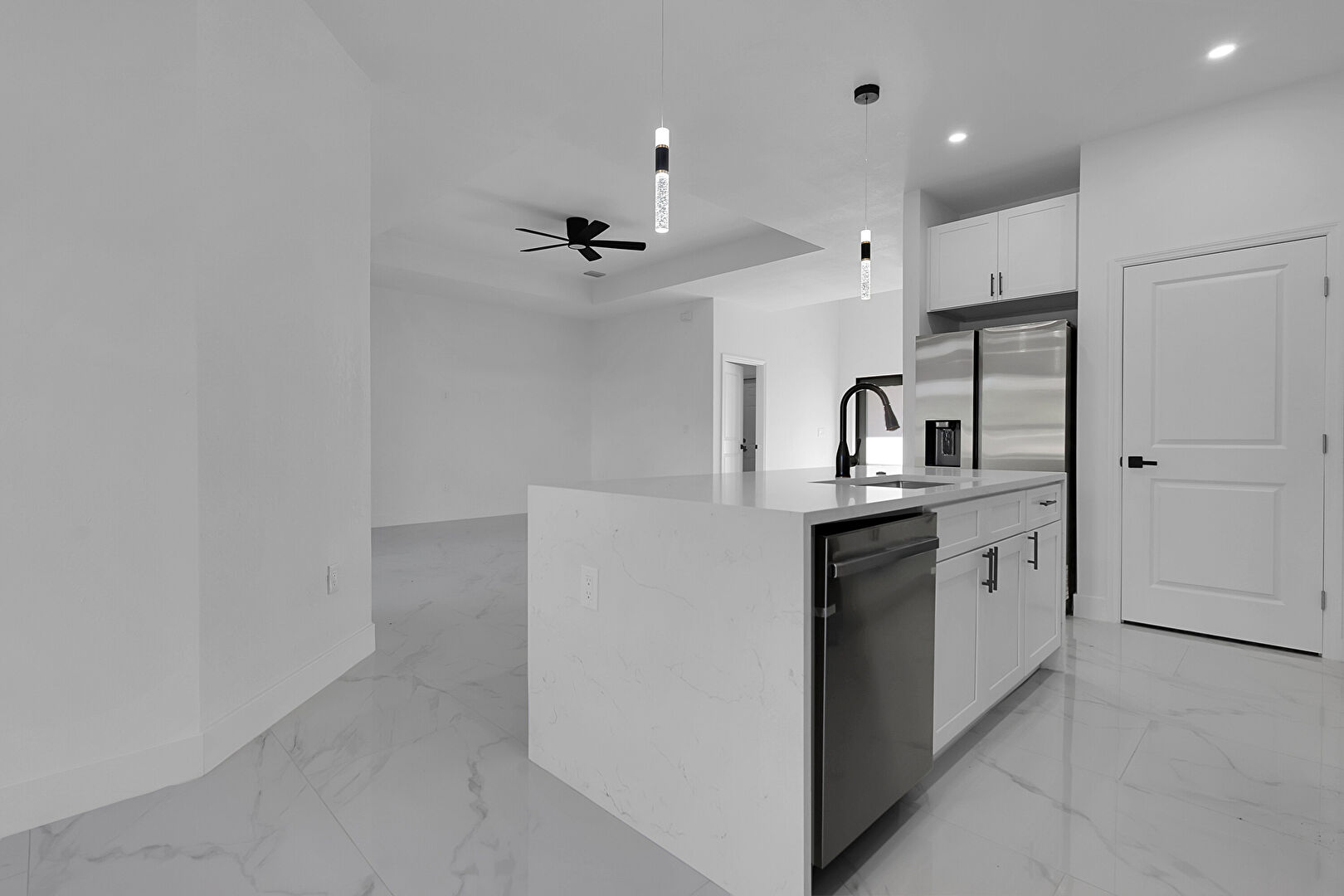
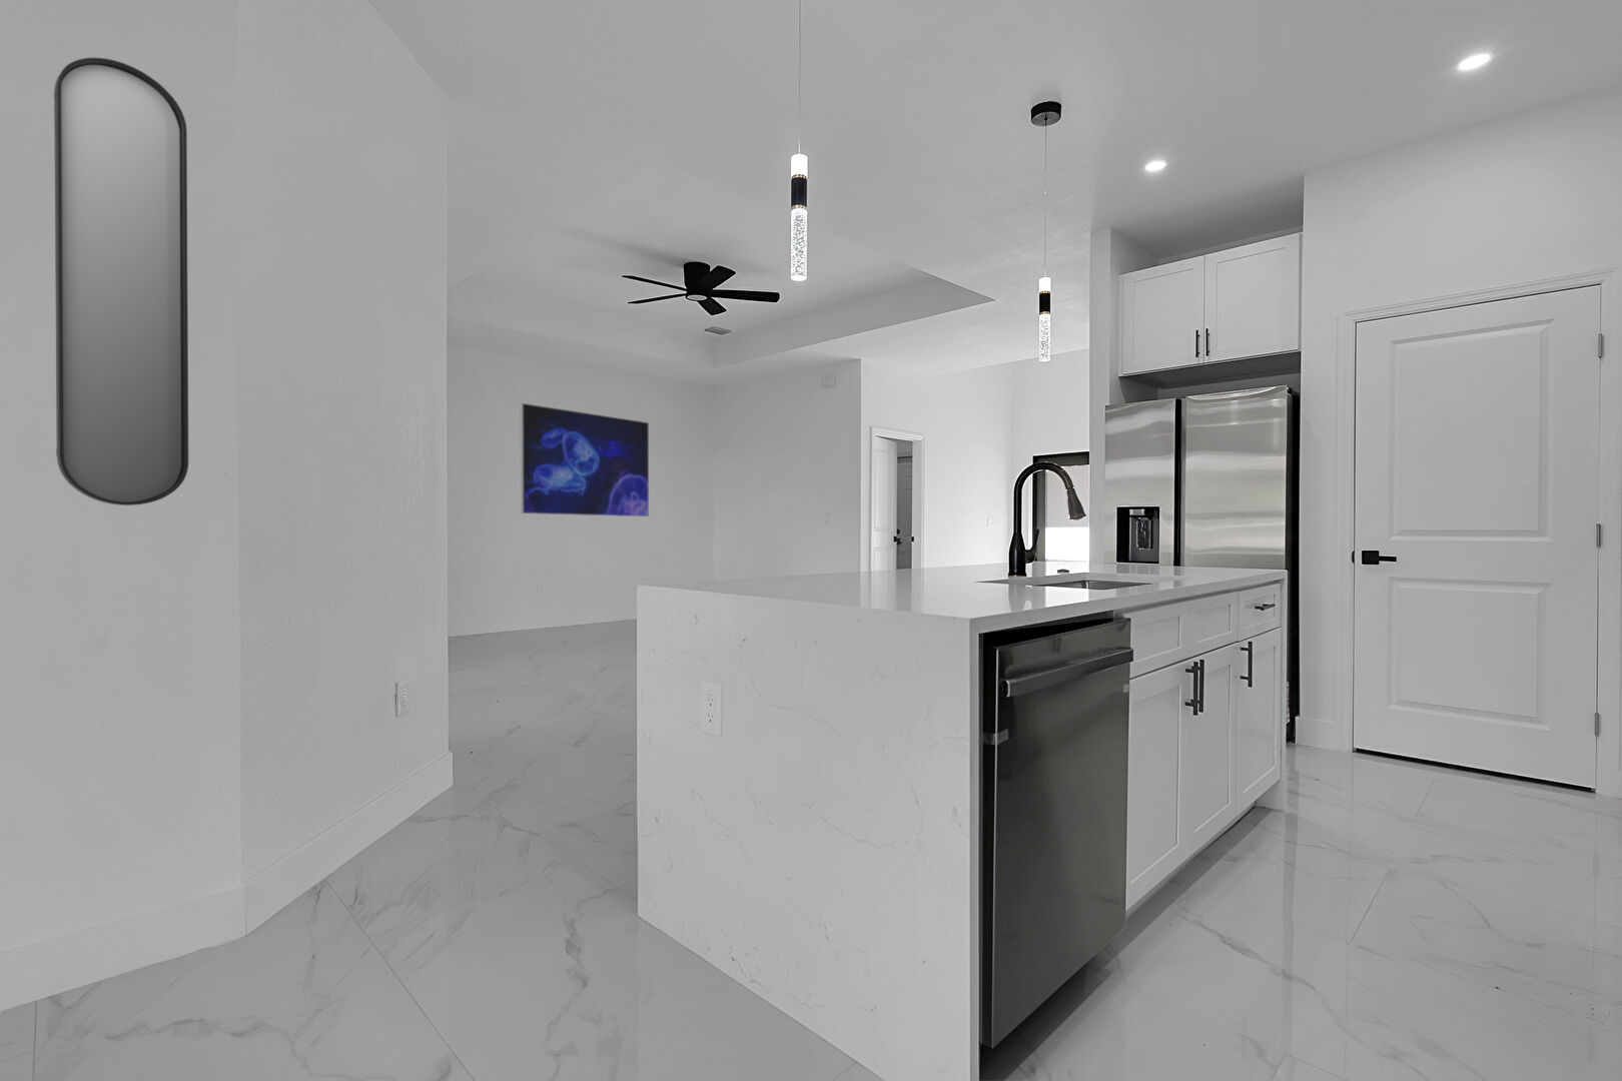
+ home mirror (124, 285)
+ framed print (589, 464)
